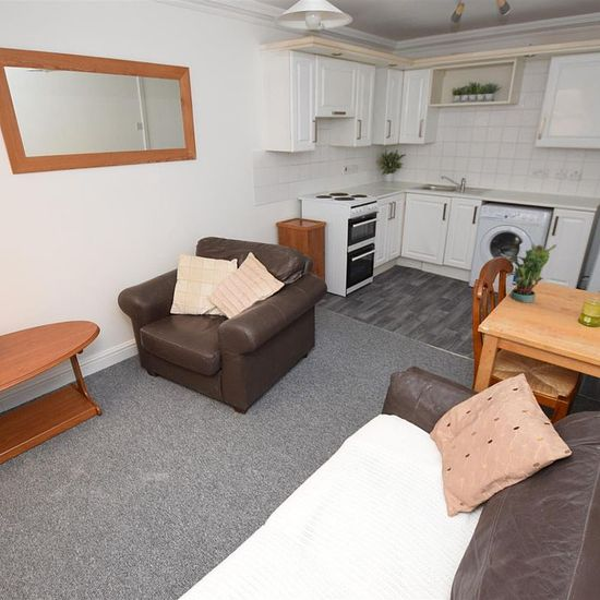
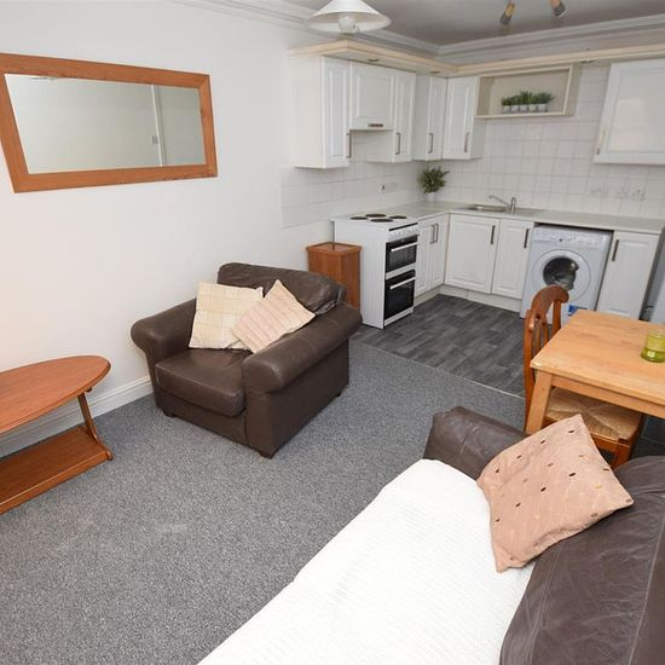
- potted plant (528, 271)
